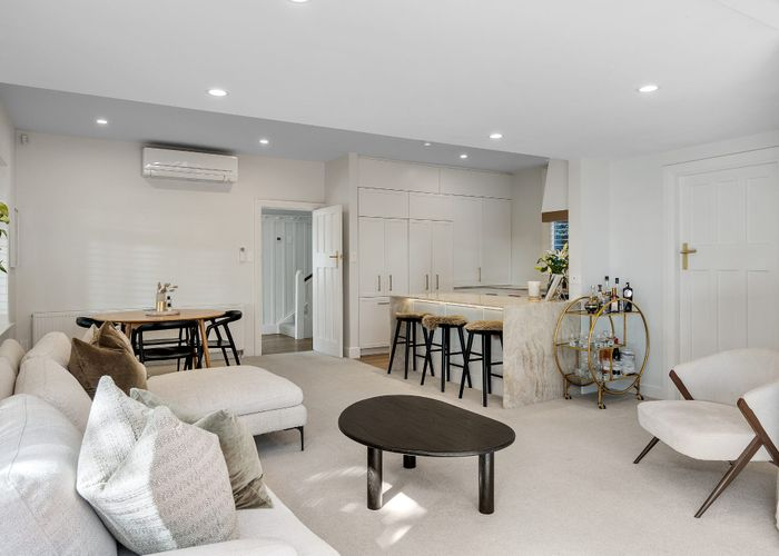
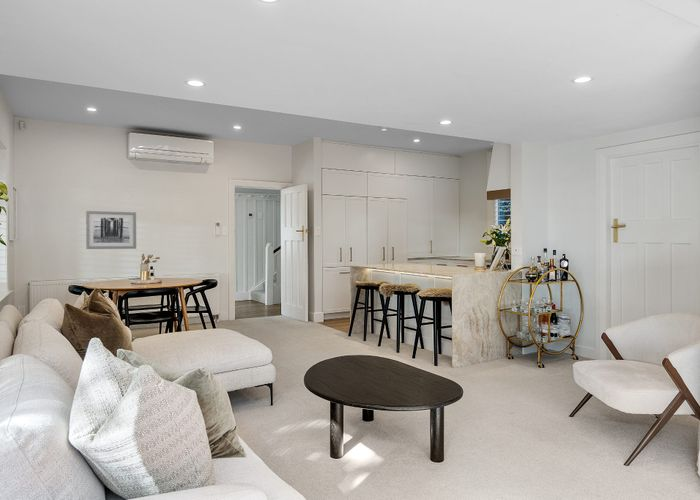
+ wall art (111, 230)
